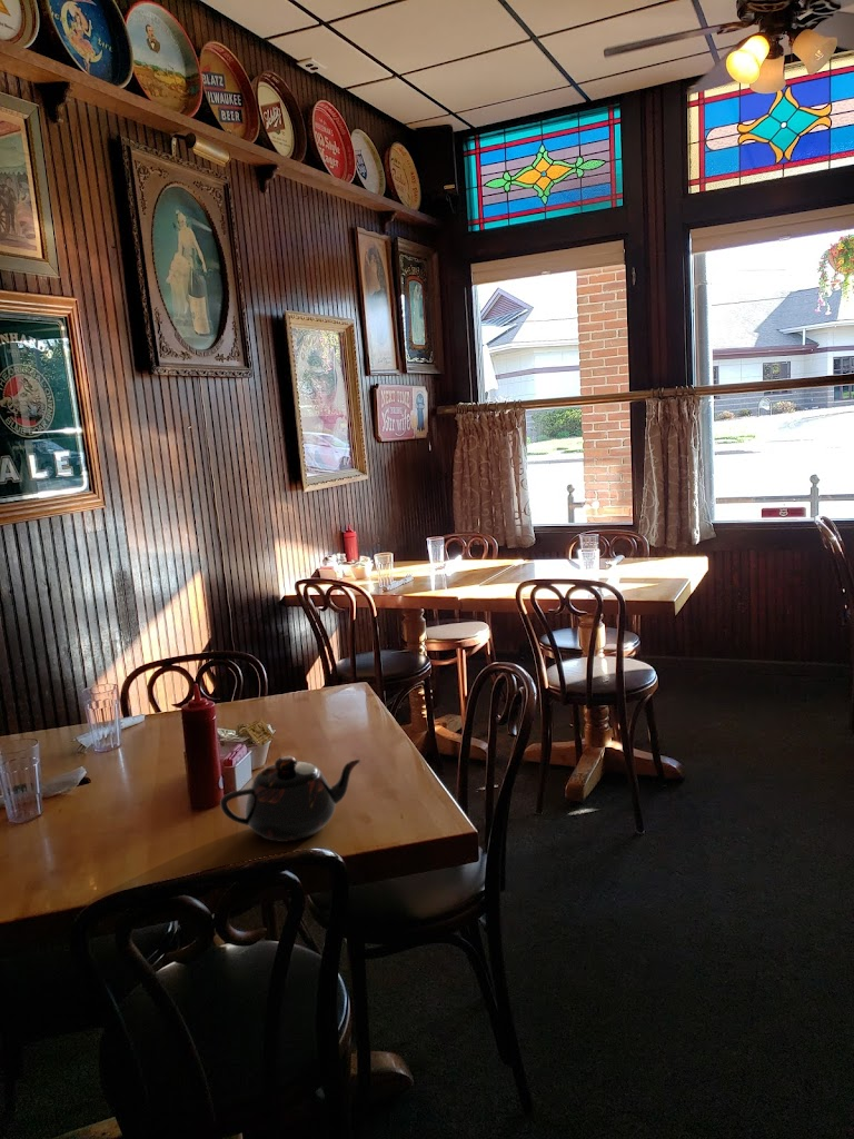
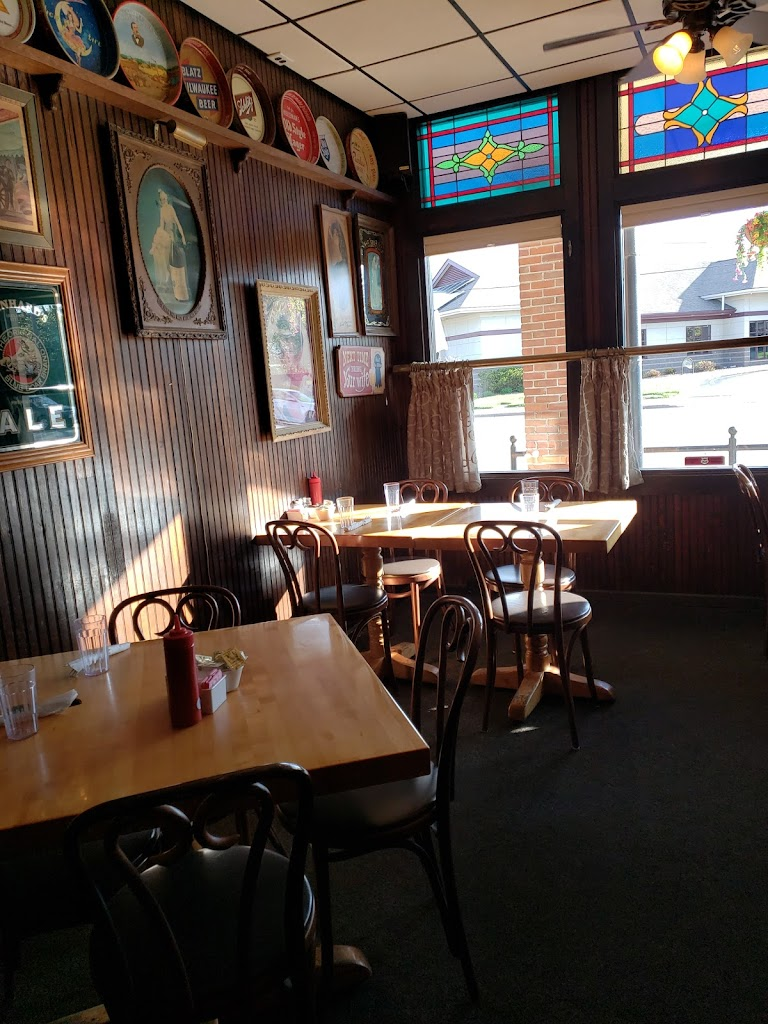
- teapot (294, 791)
